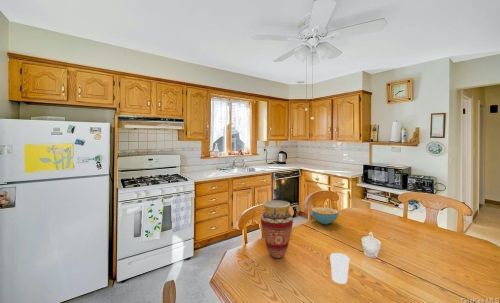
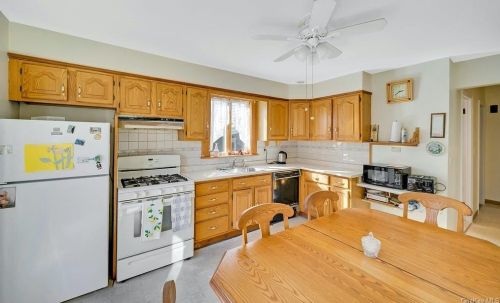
- cereal bowl (324, 216)
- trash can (339, 267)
- vase (276, 229)
